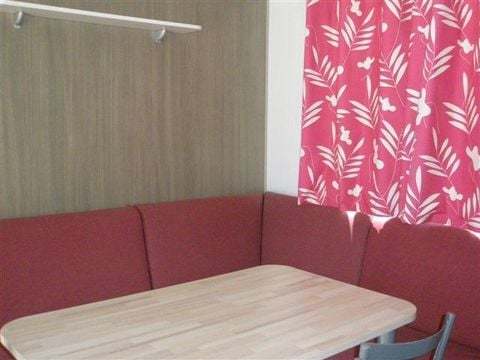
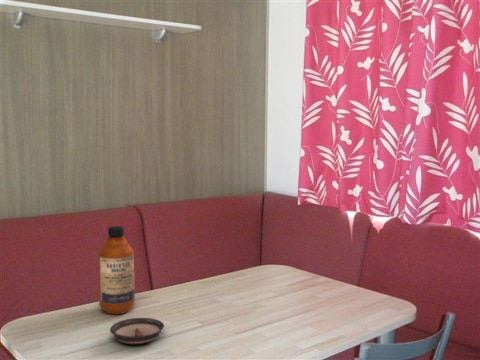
+ saucer (137, 333)
+ bottle (116, 269)
